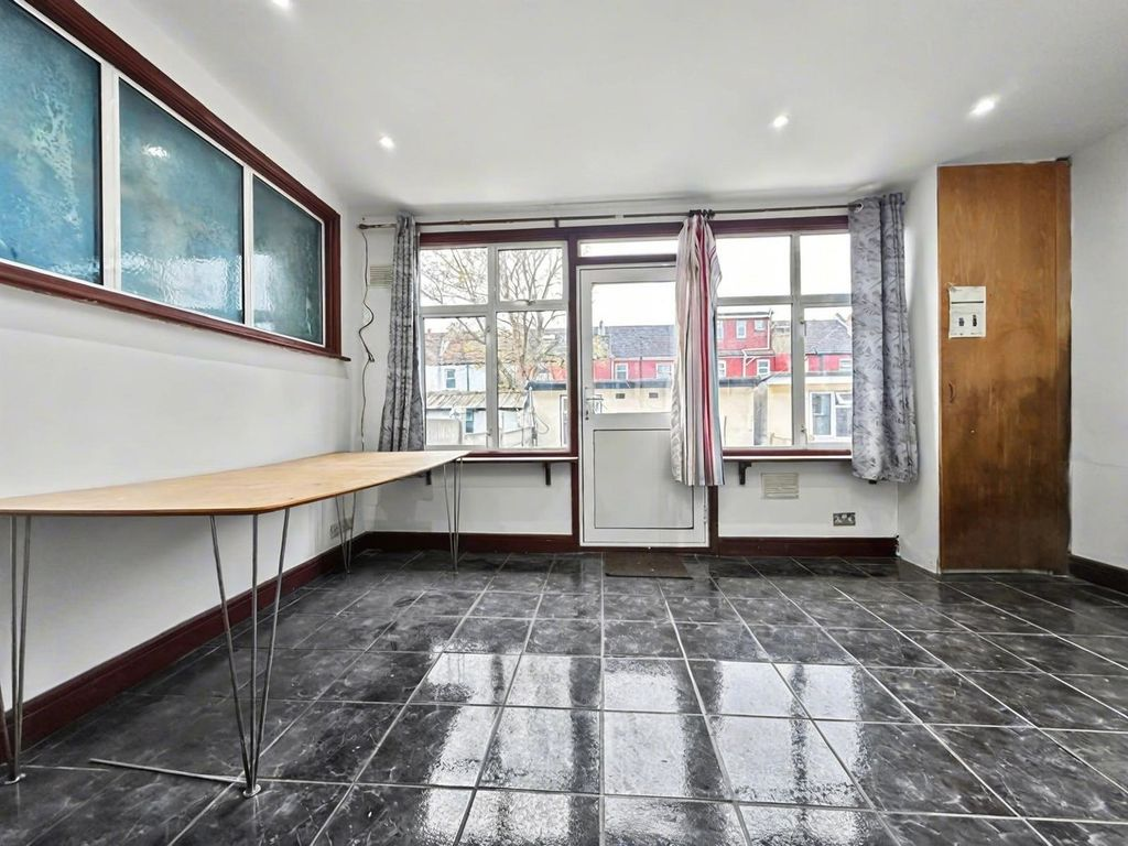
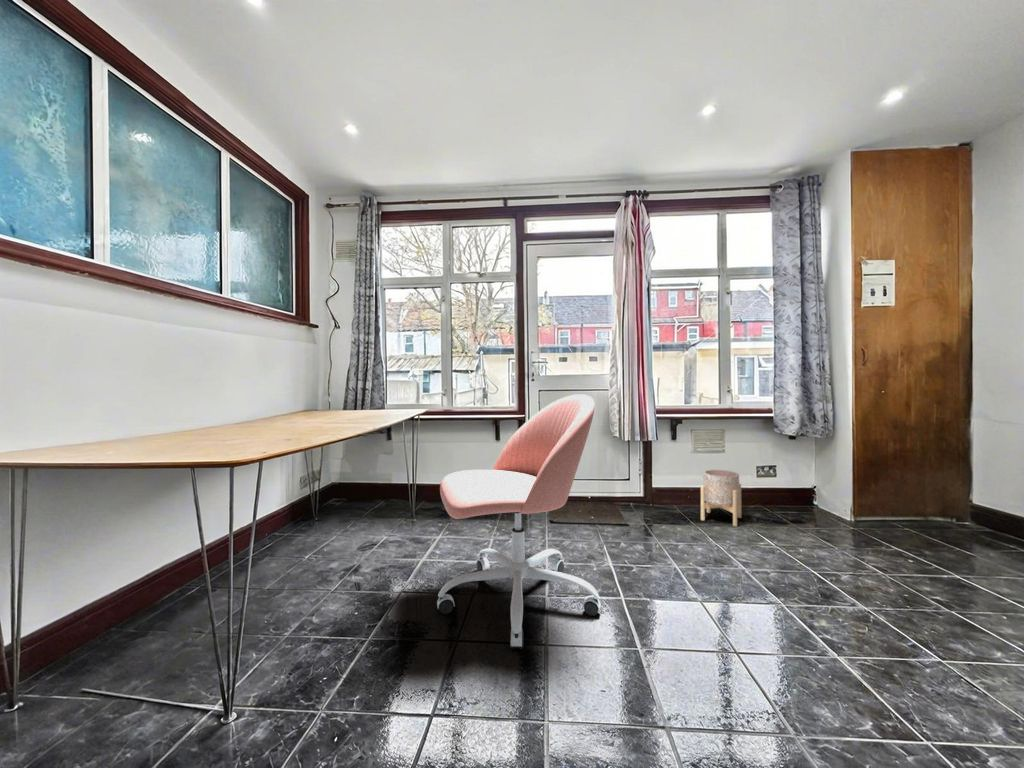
+ office chair (513, 498)
+ planter (721, 495)
